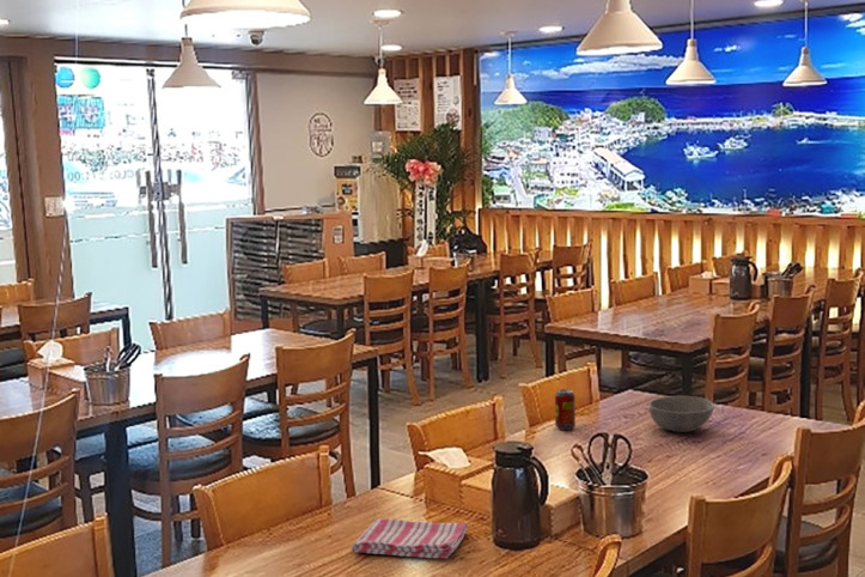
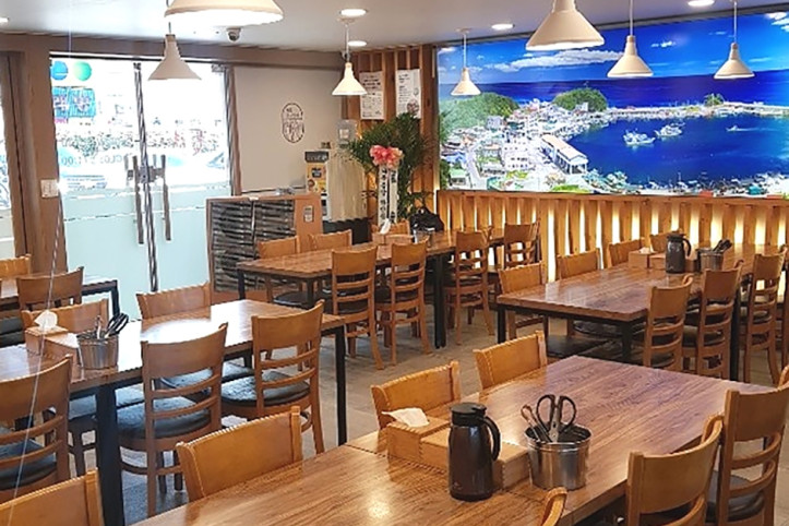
- bowl (681, 415)
- dish towel (410, 534)
- beverage can (565, 408)
